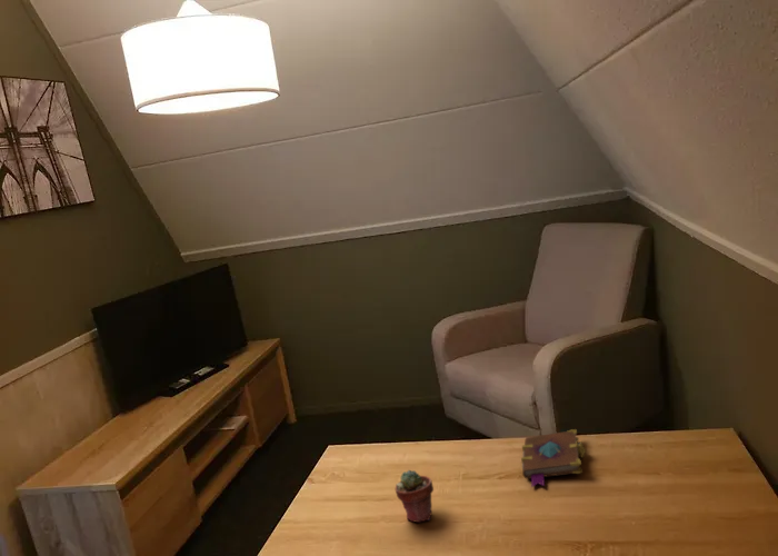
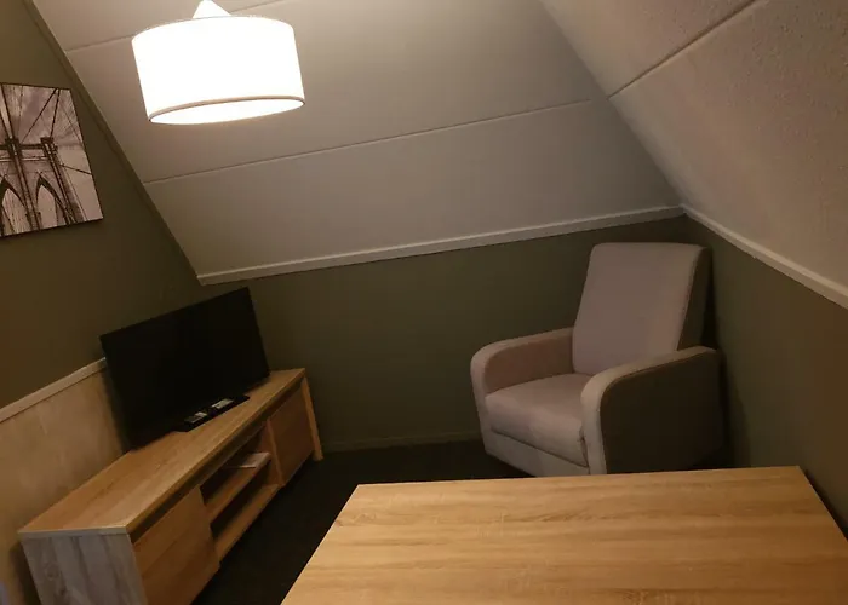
- potted succulent (415, 493)
- book (553, 455)
